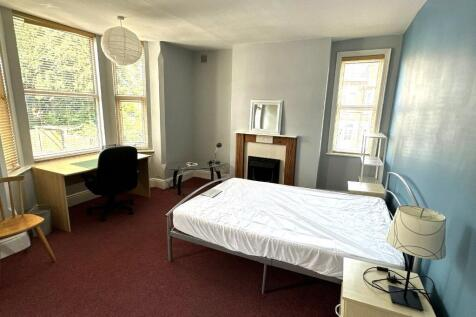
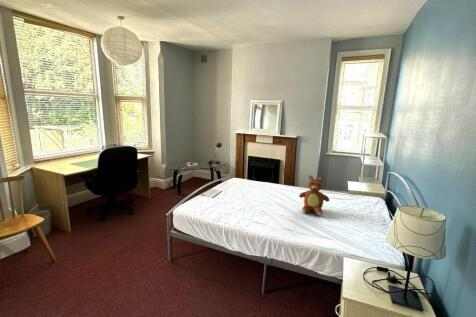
+ teddy bear (313, 194)
